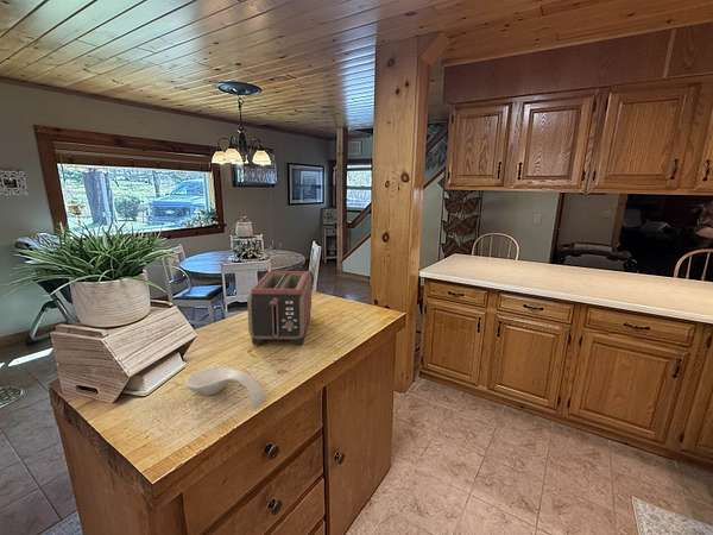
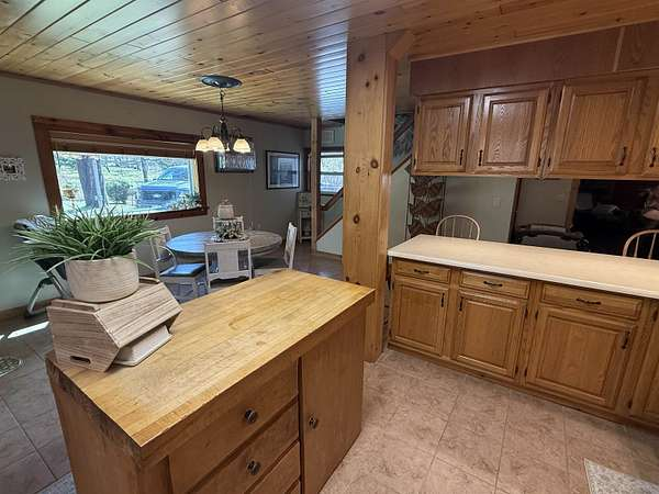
- spoon rest (225, 382)
- toaster (282, 306)
